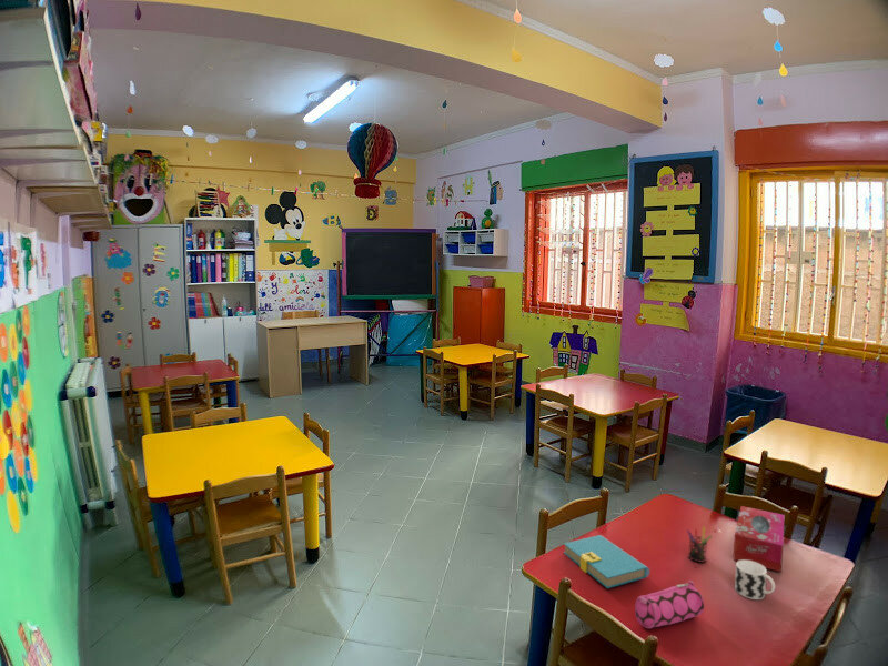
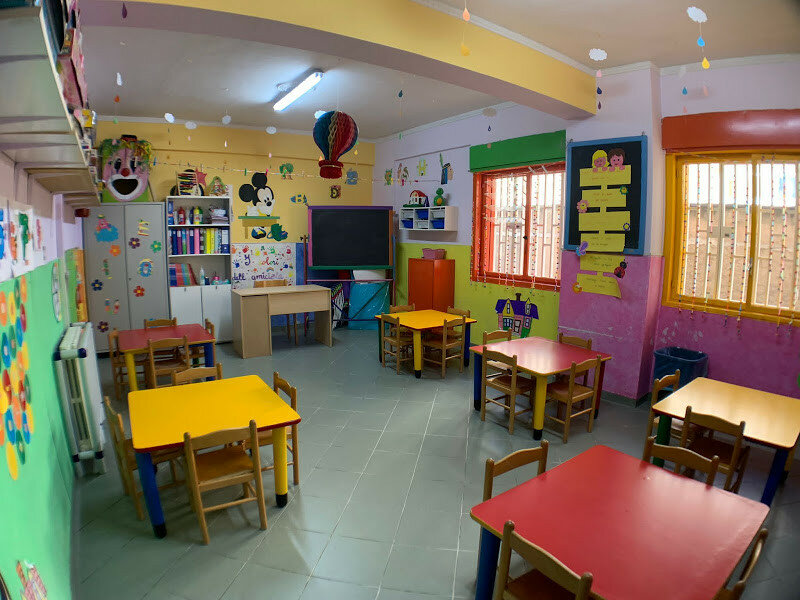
- pen holder (699, 543)
- pencil case (668, 604)
- cup (755, 582)
- book (604, 558)
- tissue box (759, 536)
